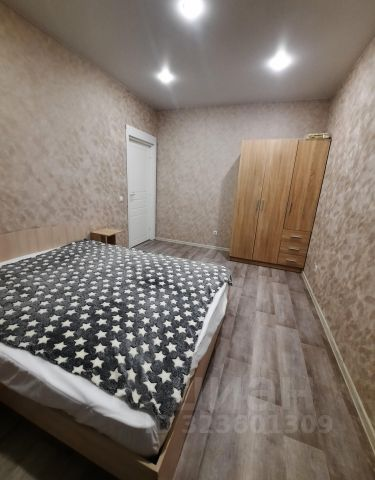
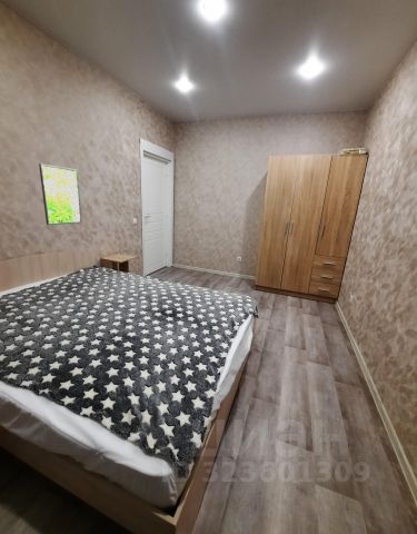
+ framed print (62, 196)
